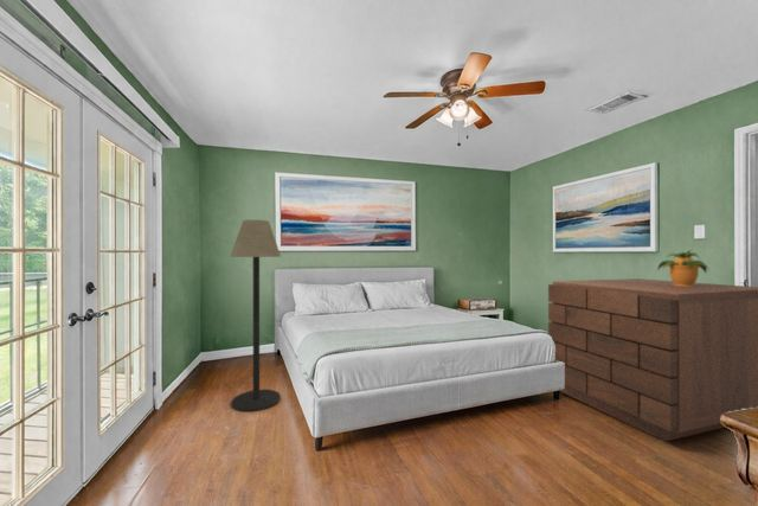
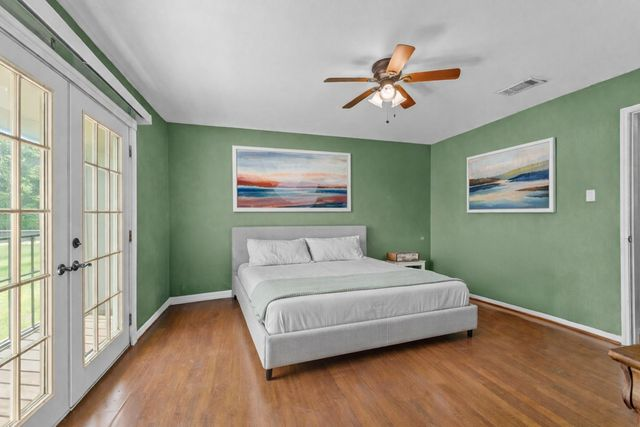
- floor lamp (256, 310)
- potted plant (683, 267)
- dresser (650, 344)
